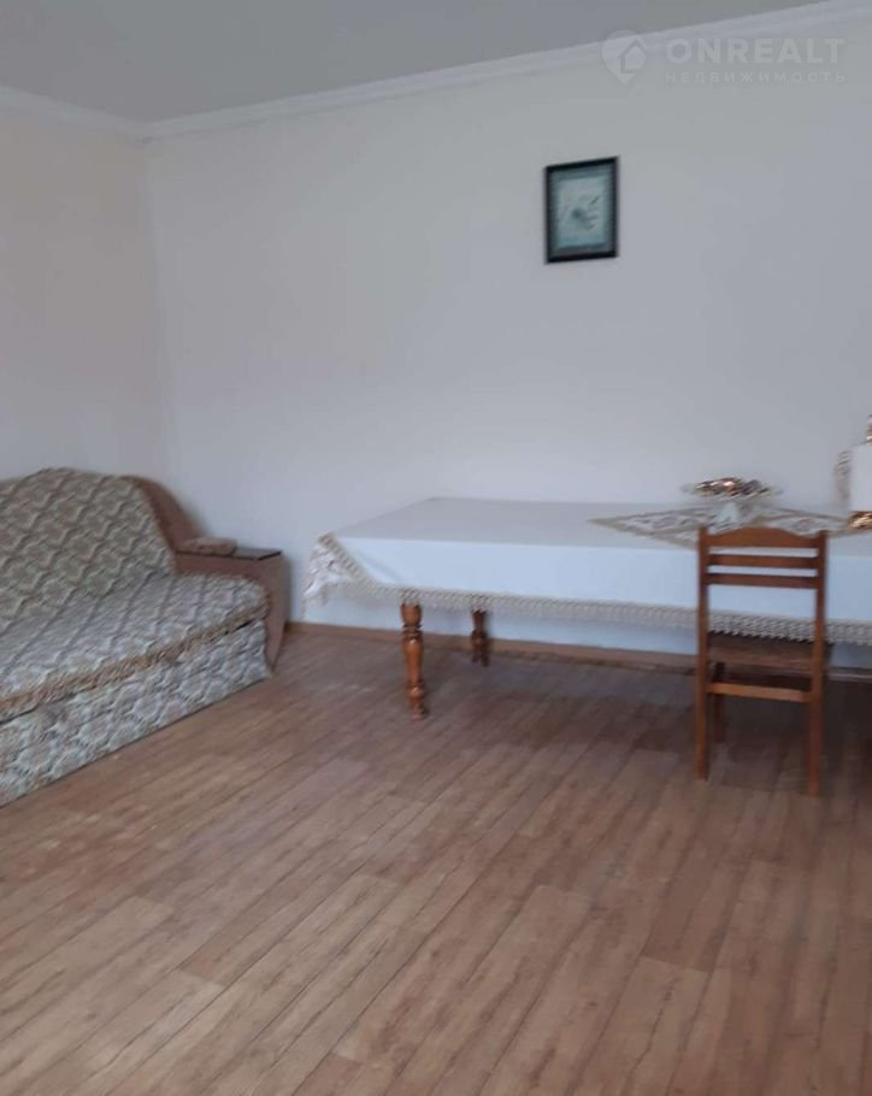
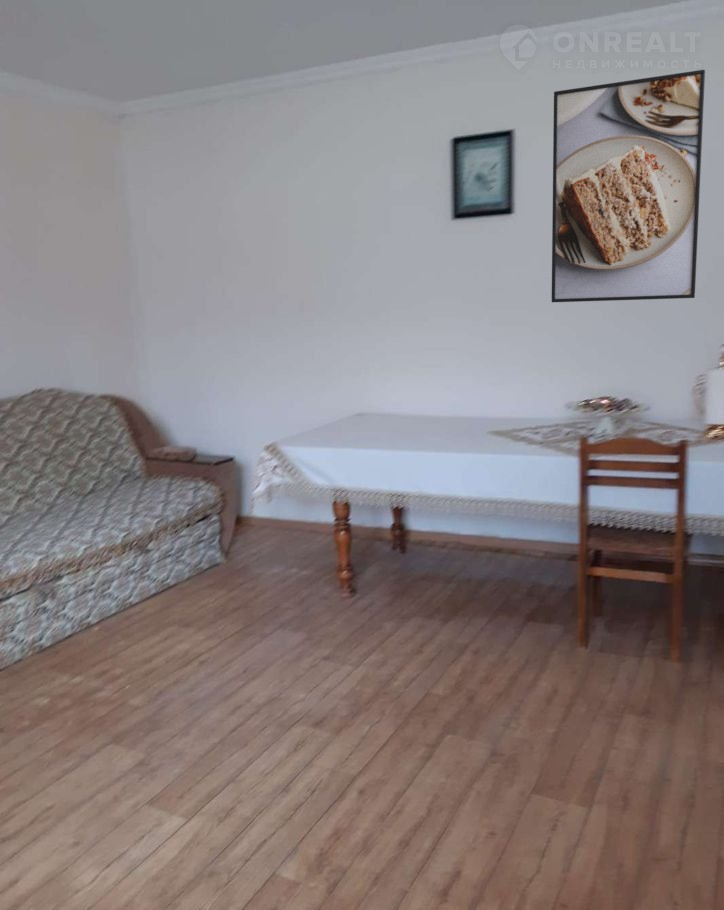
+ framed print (623, 193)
